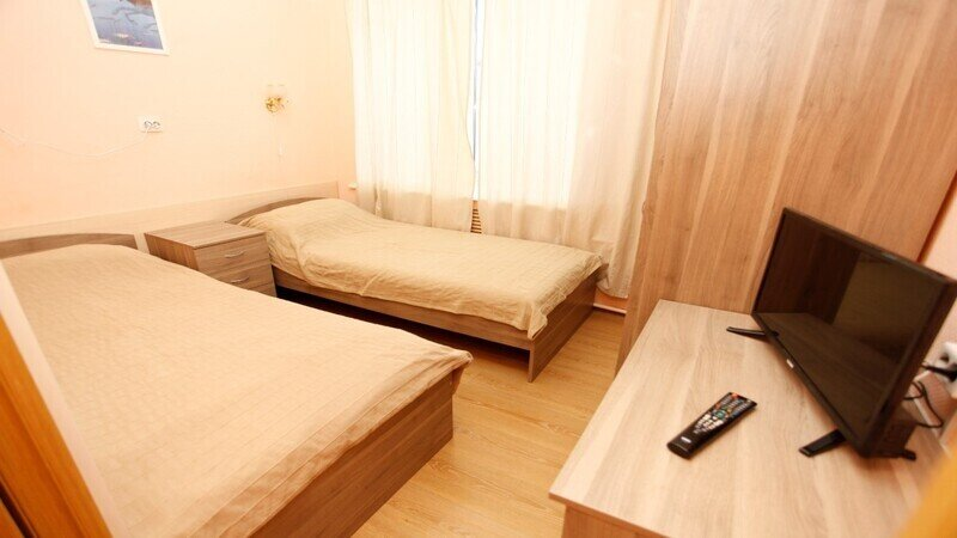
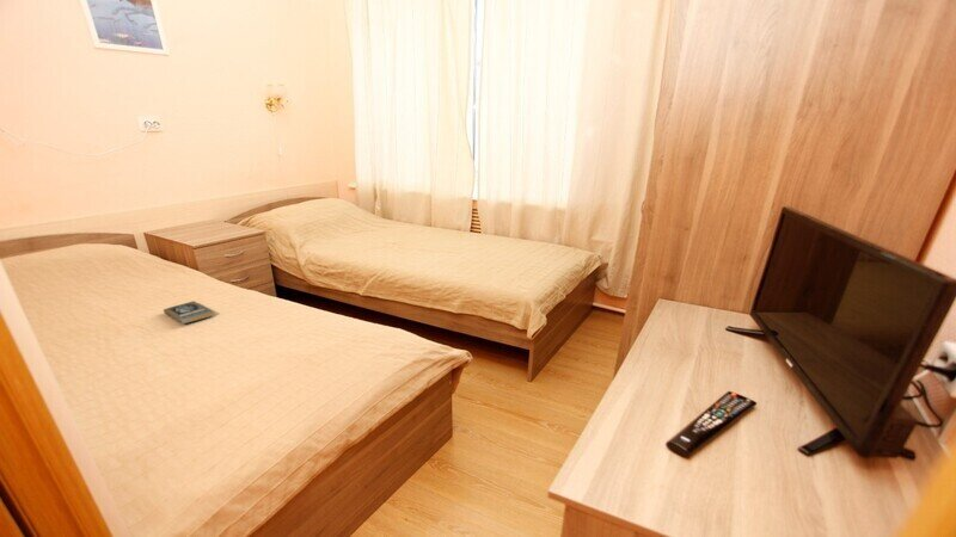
+ book (189, 311)
